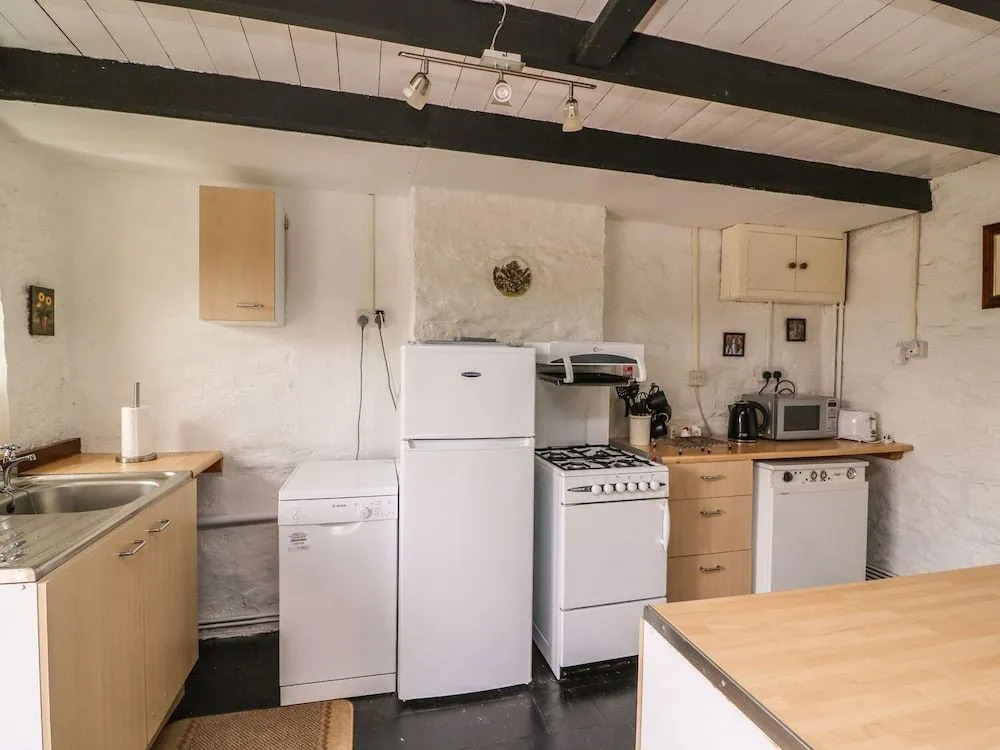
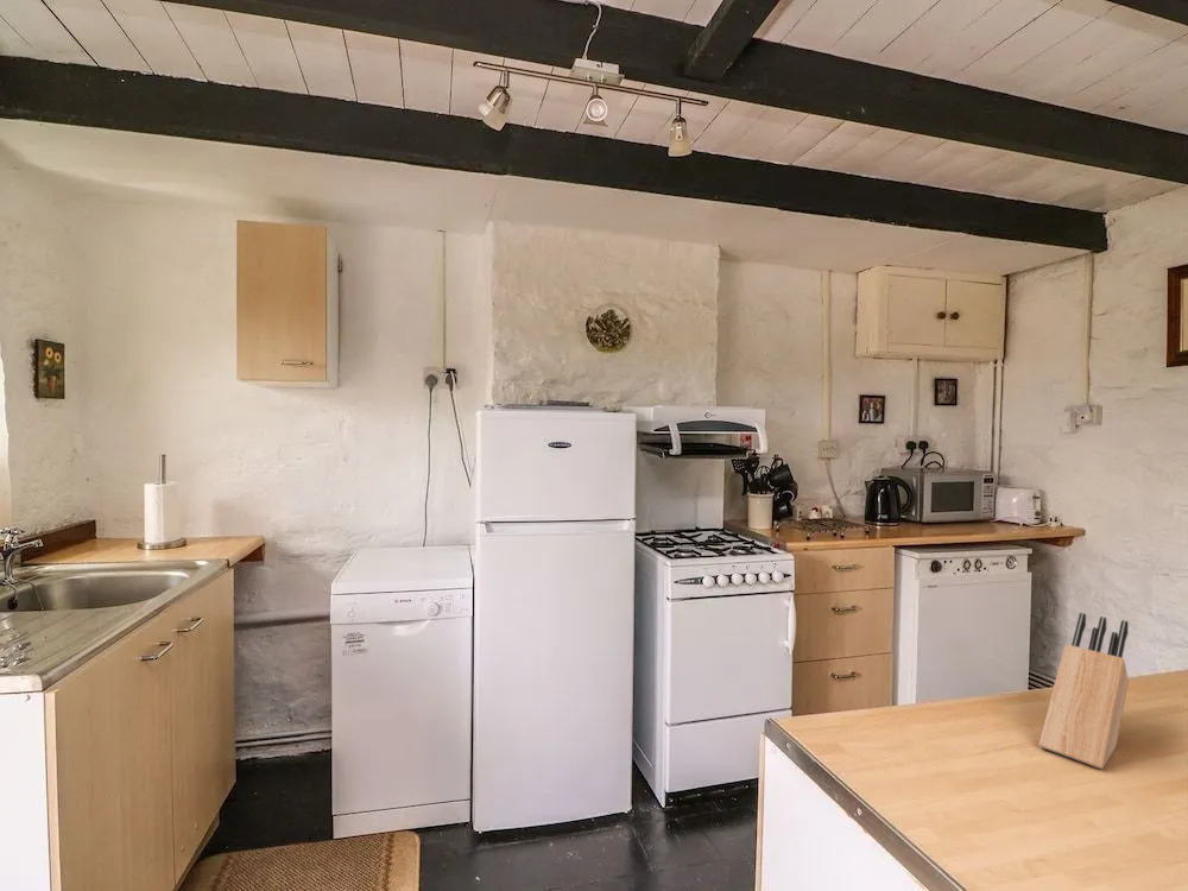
+ knife block (1088, 681)
